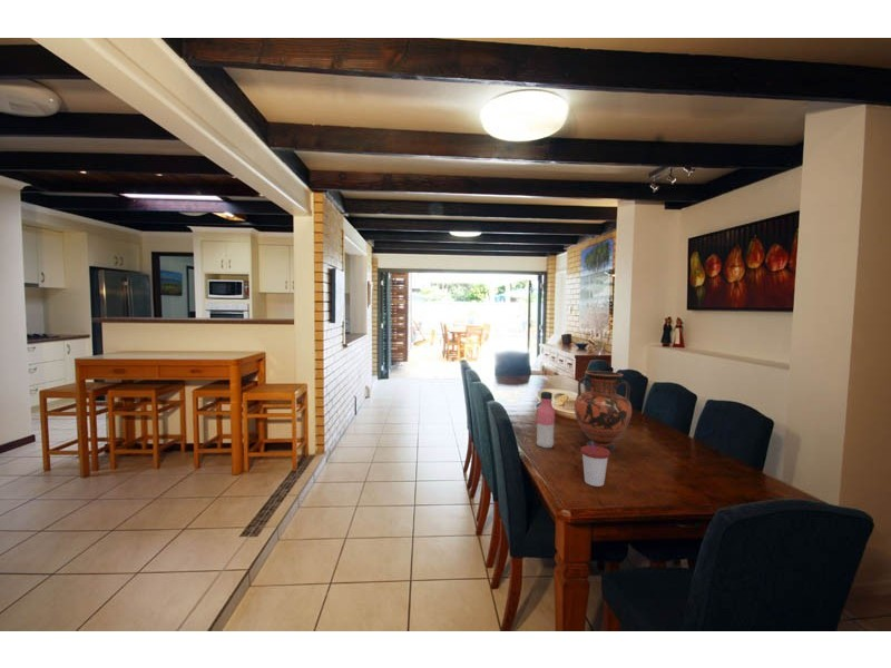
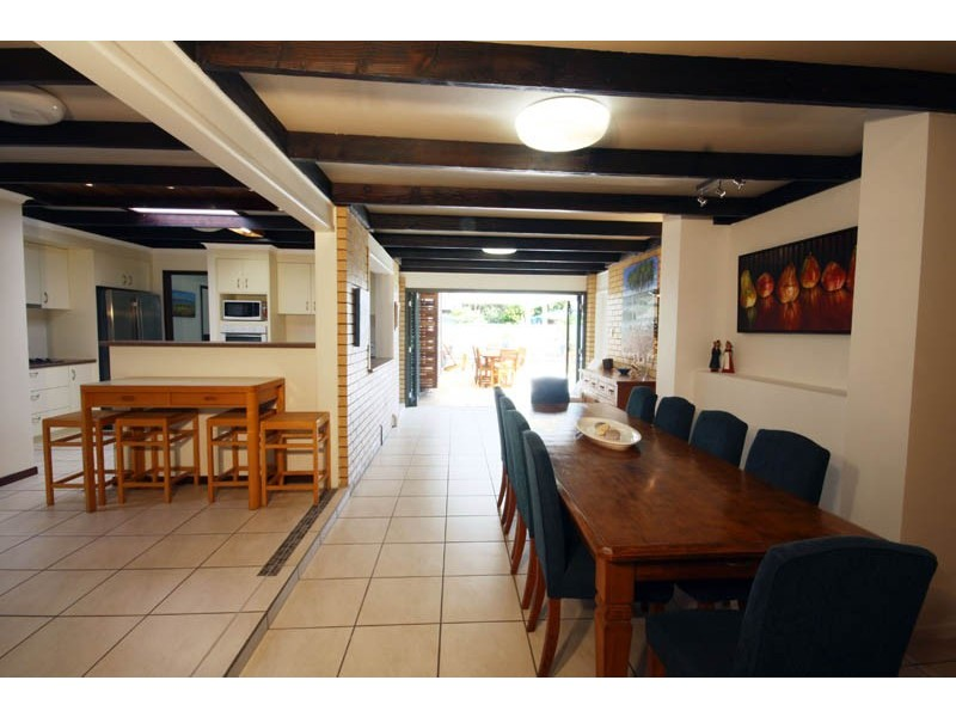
- water bottle (546, 419)
- cup (595, 462)
- vase (601, 410)
